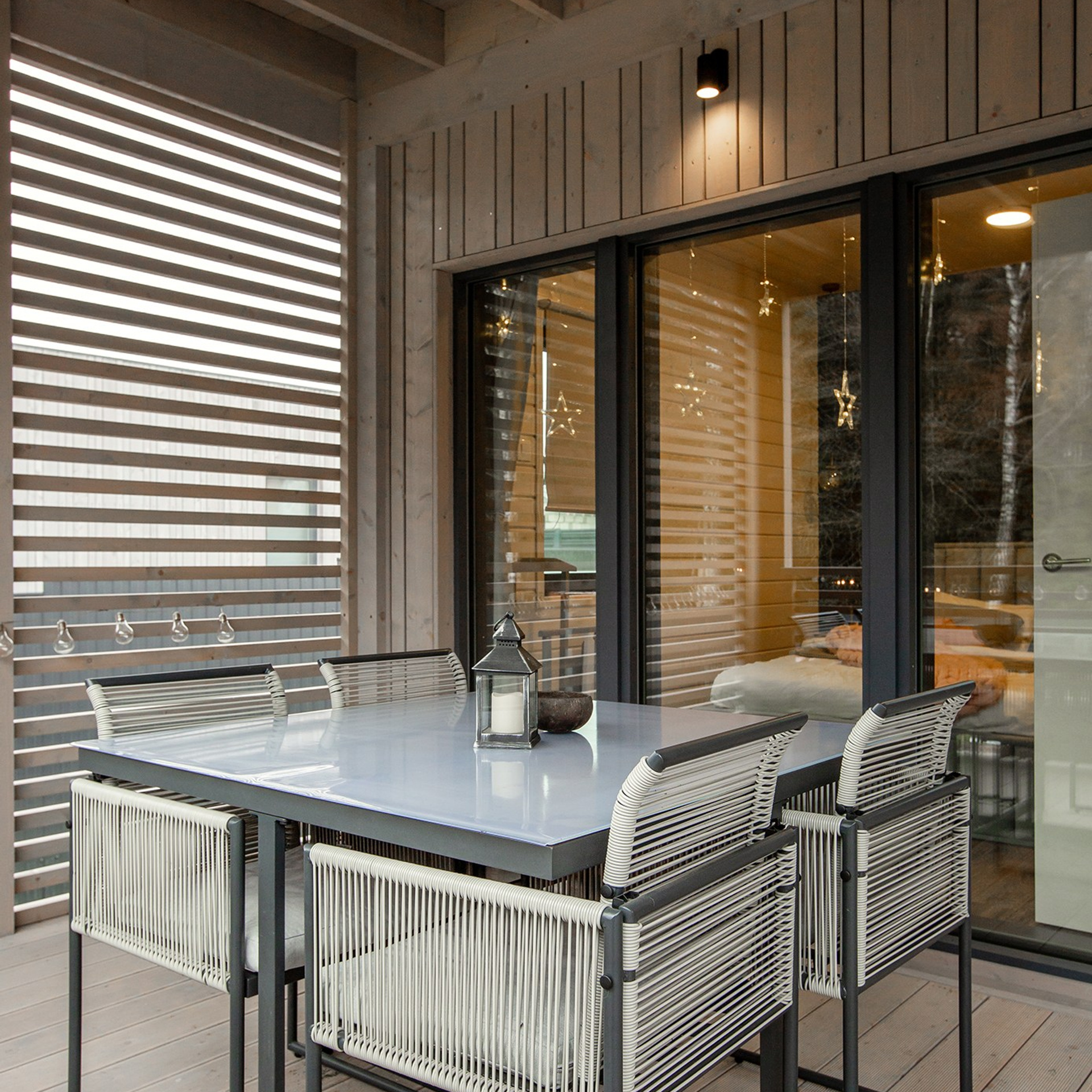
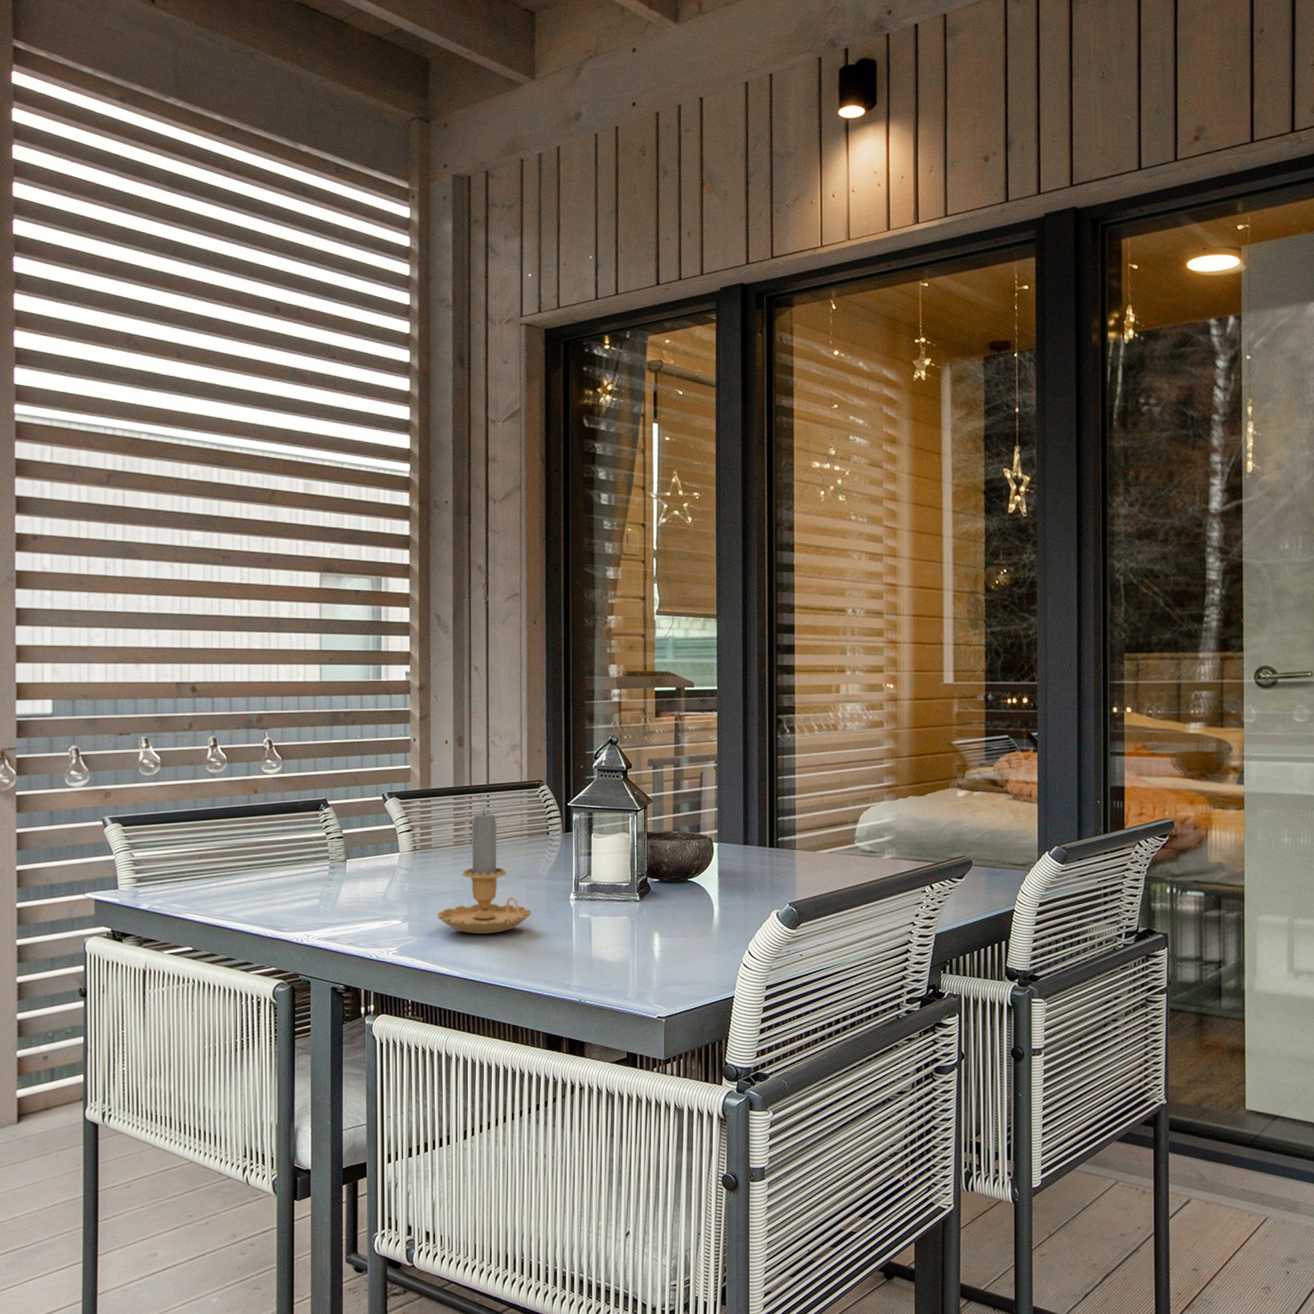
+ candle (490, 869)
